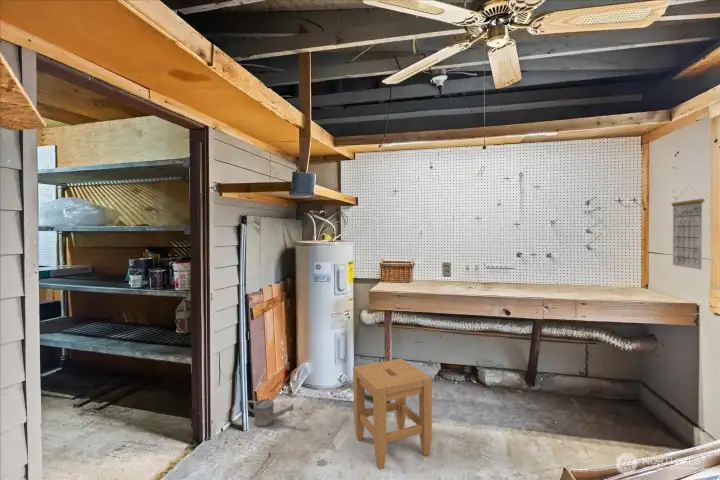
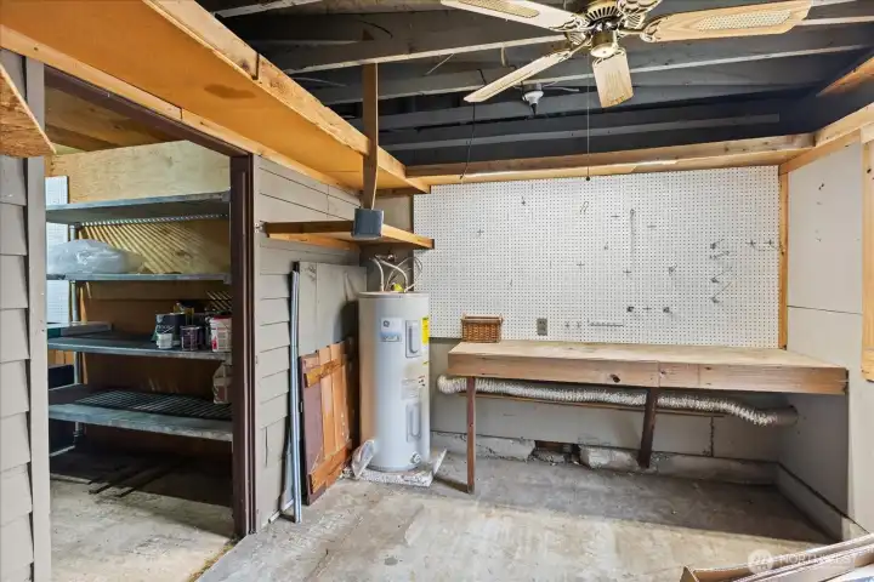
- calendar (686, 226)
- watering can (269, 411)
- stool (391, 409)
